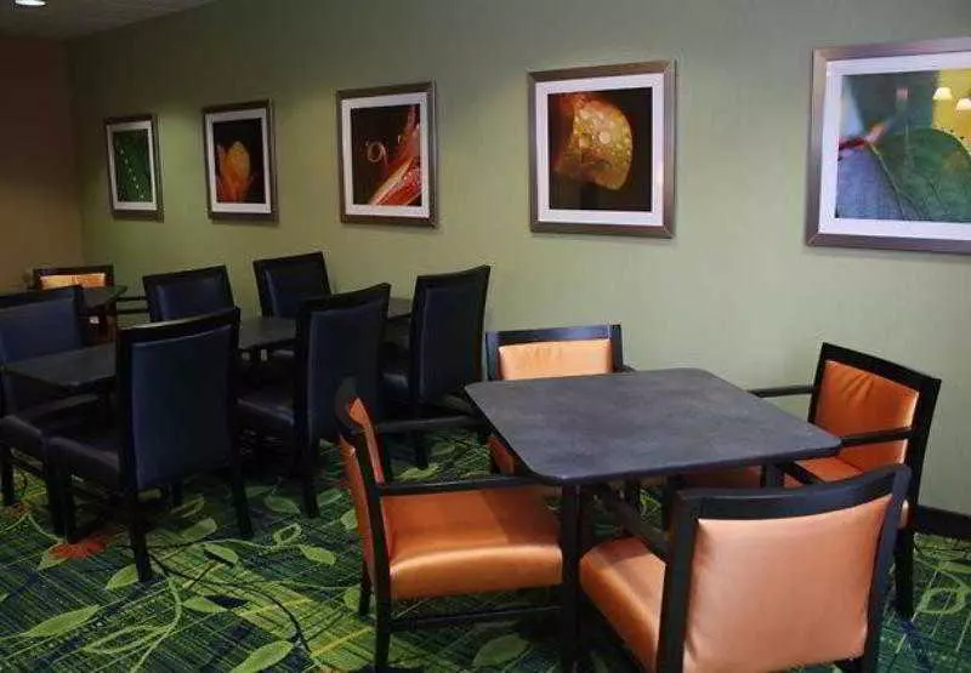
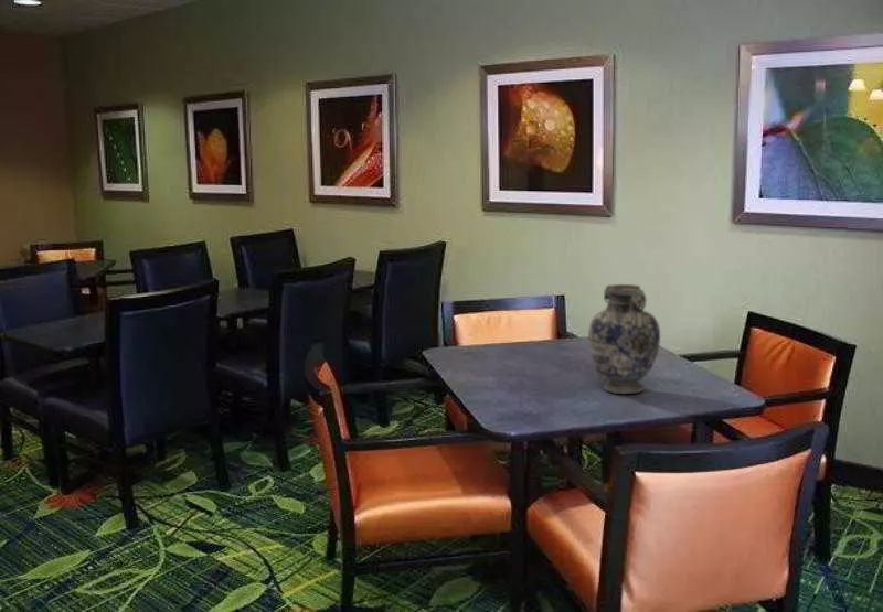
+ decorative vase (624, 337)
